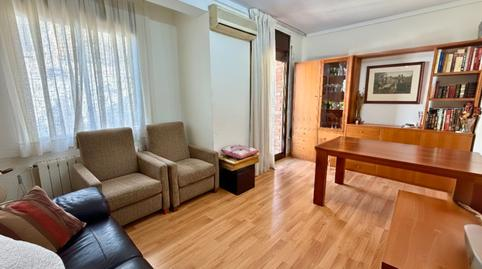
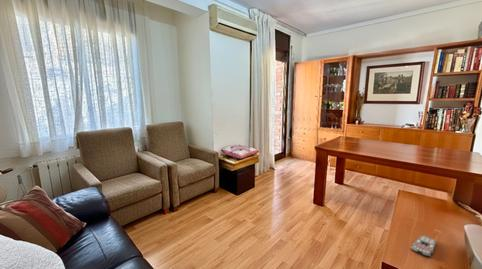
+ remote control (424, 245)
